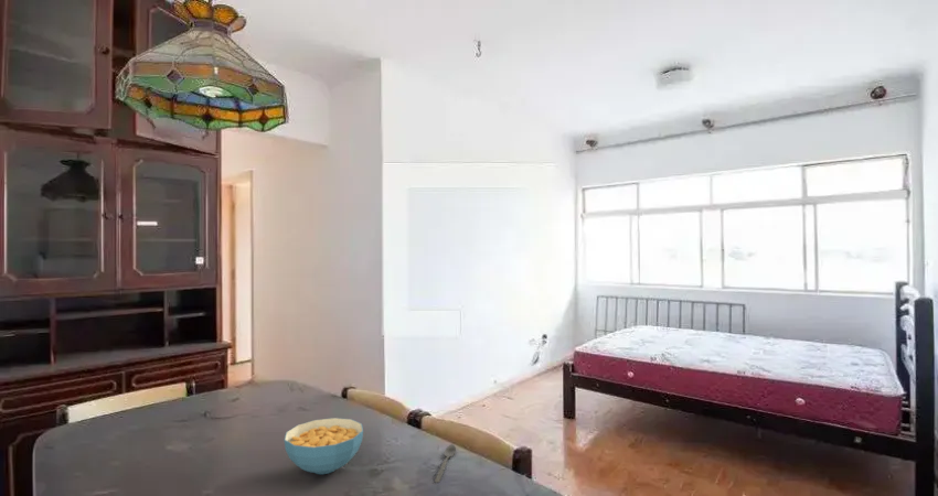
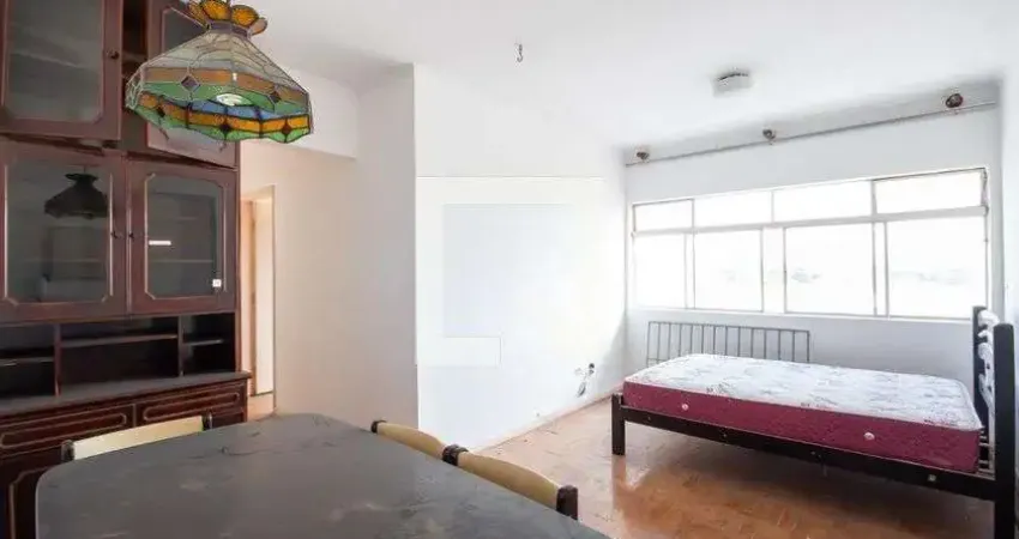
- cereal bowl (324, 450)
- spoon (445, 462)
